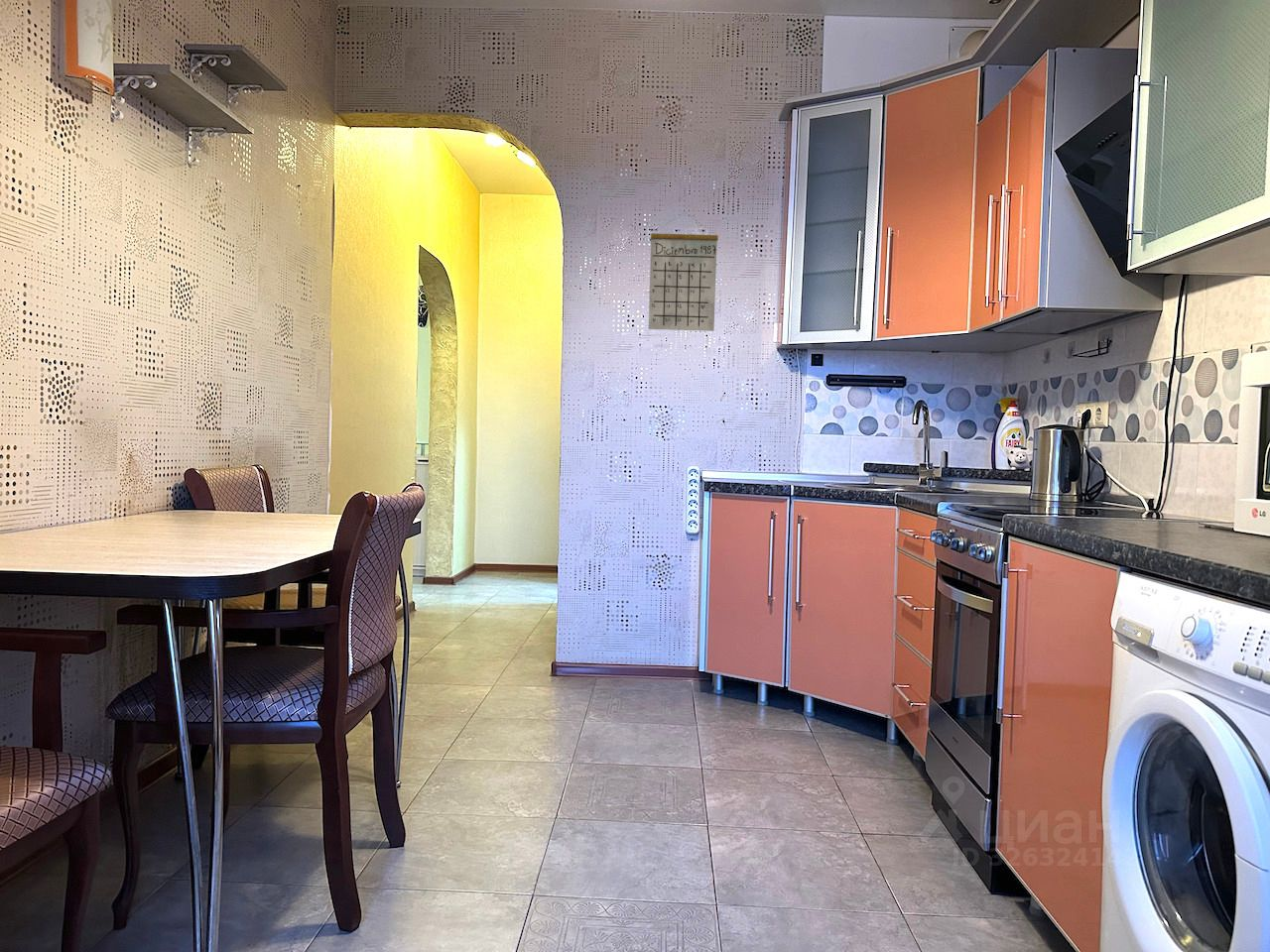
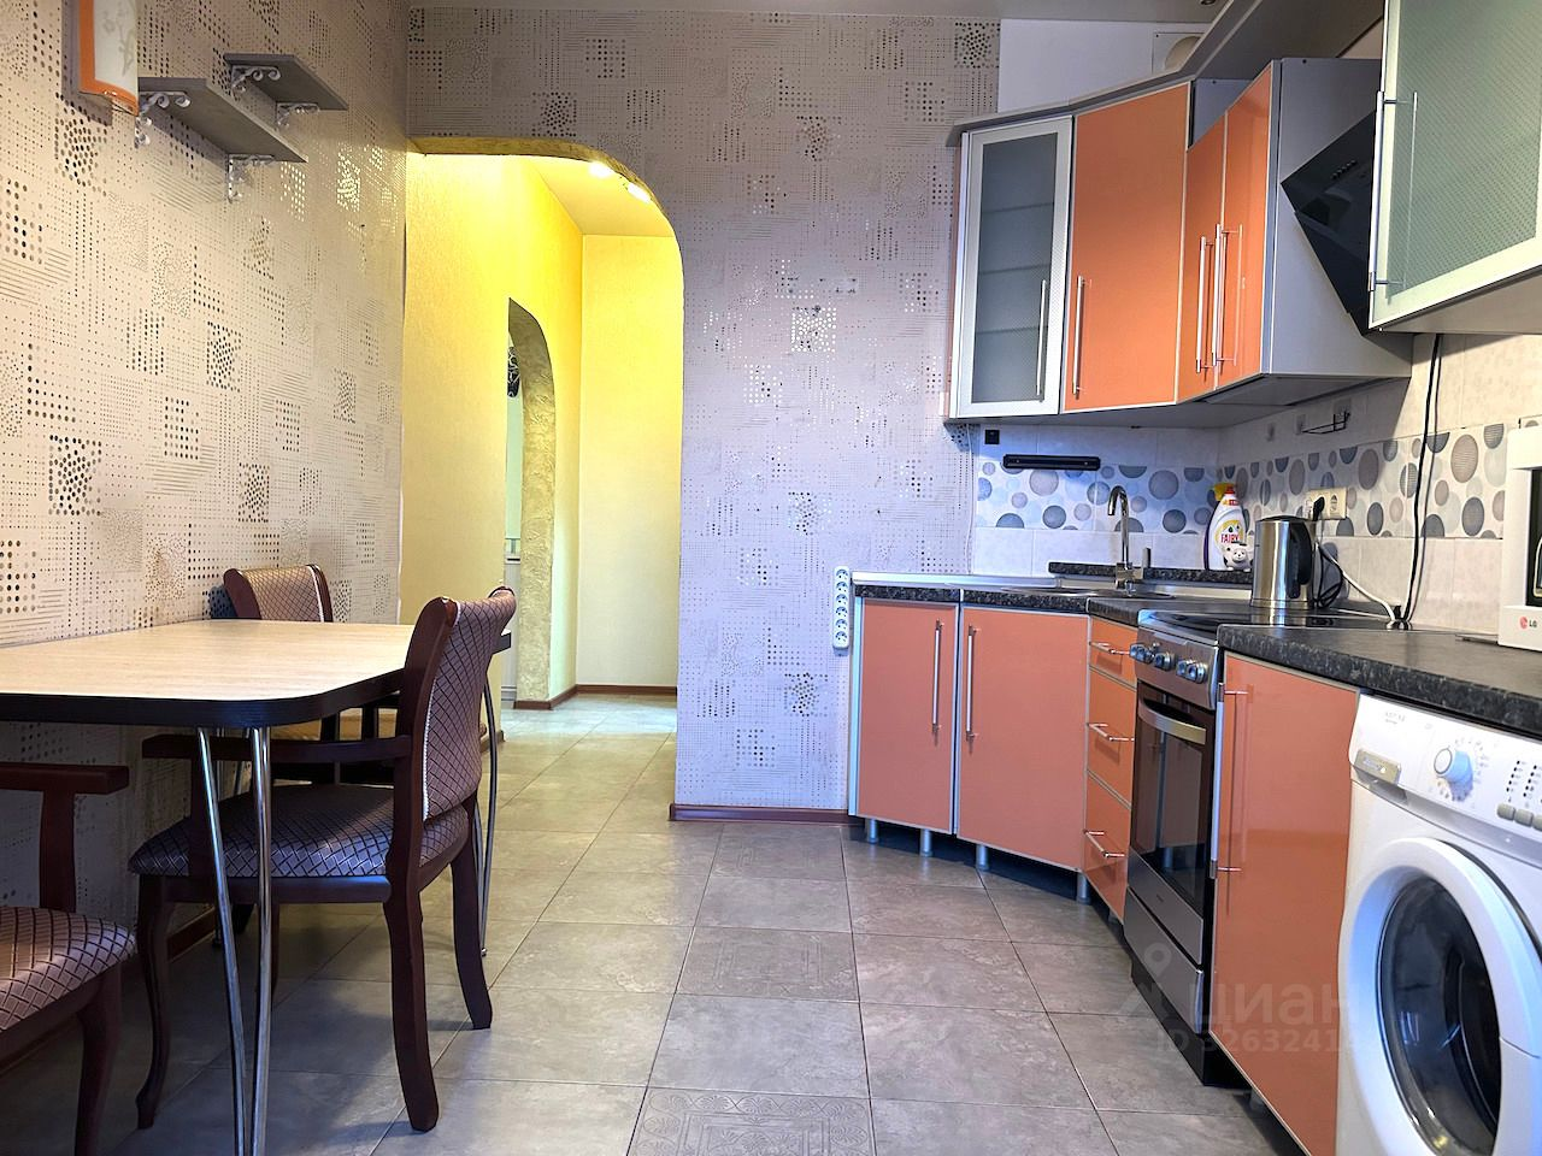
- calendar (683, 271)
